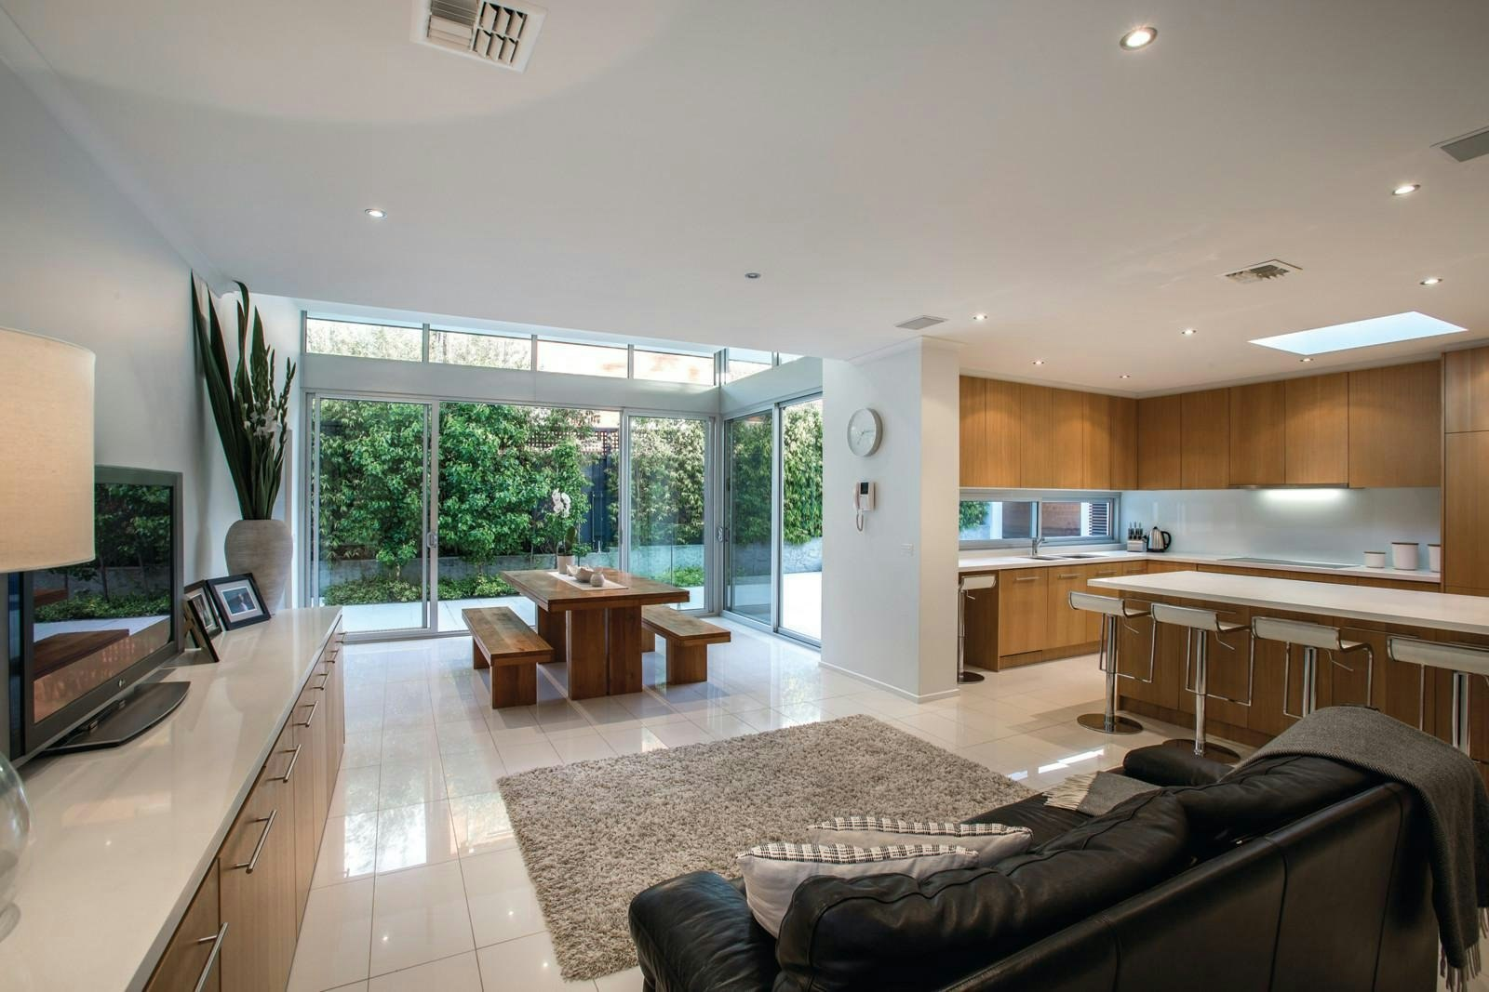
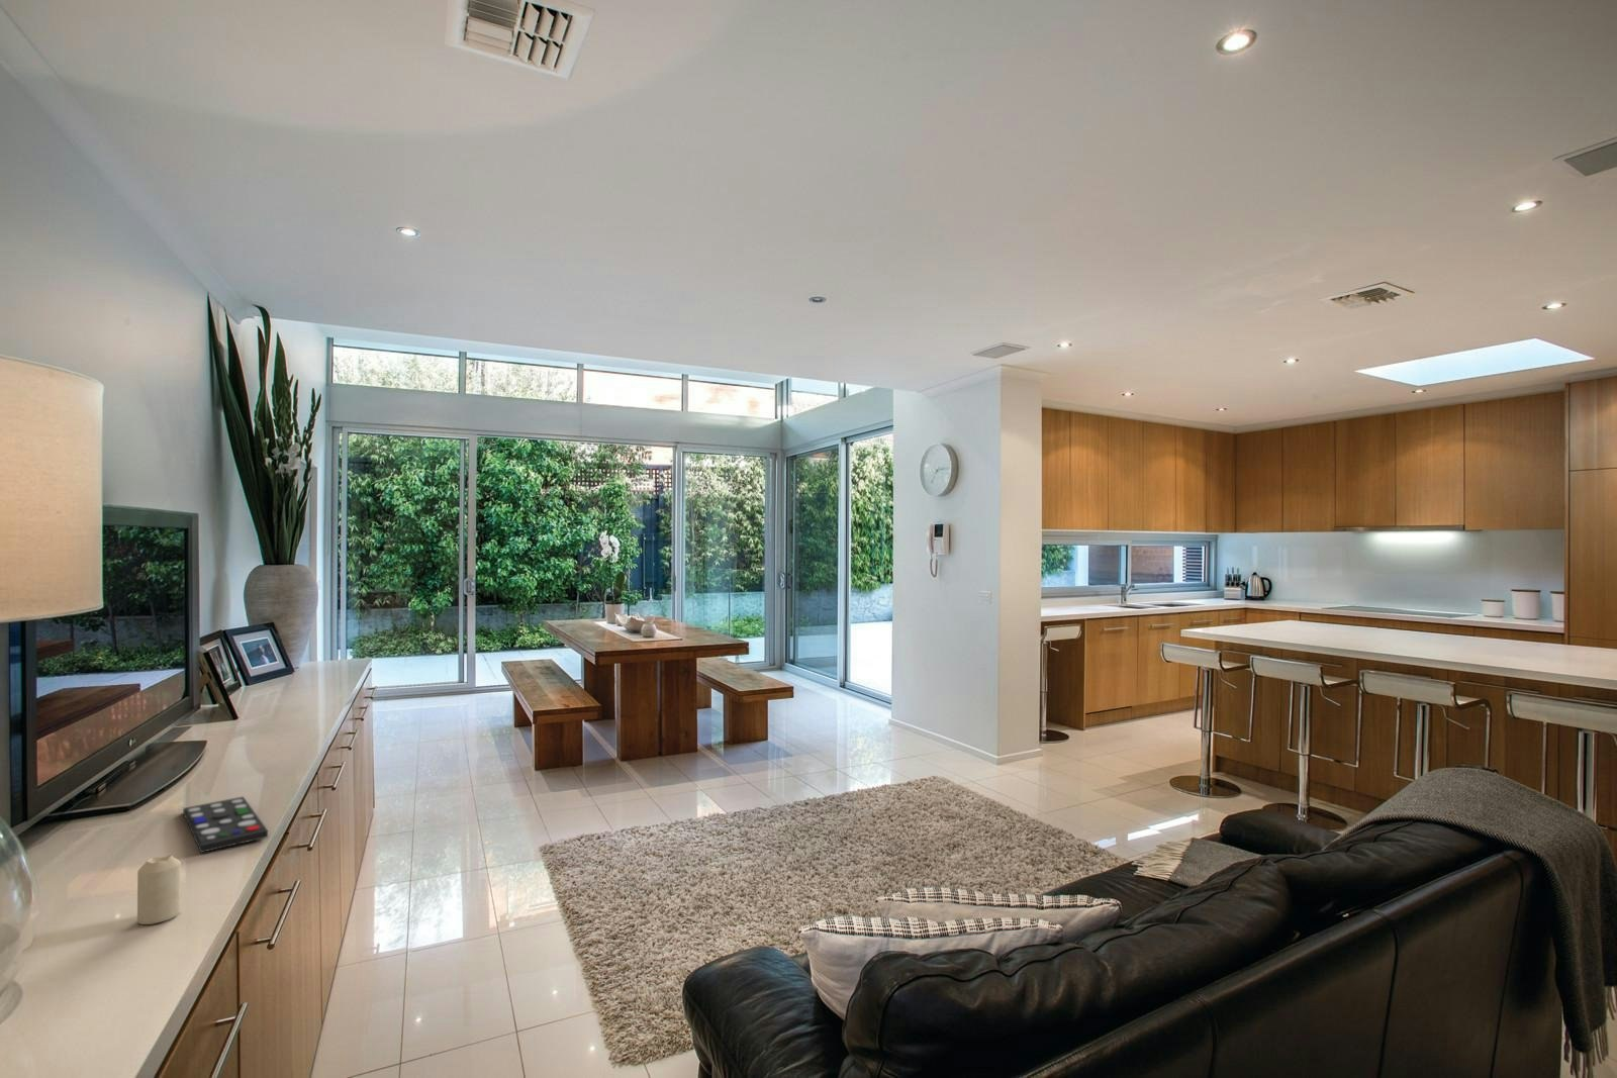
+ remote control (224, 821)
+ candle (159, 887)
